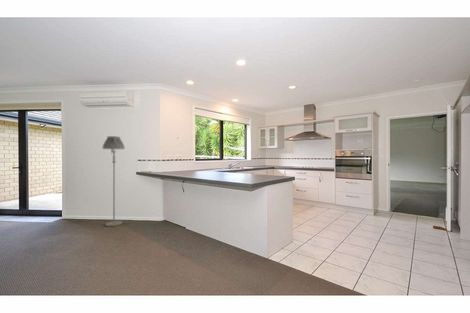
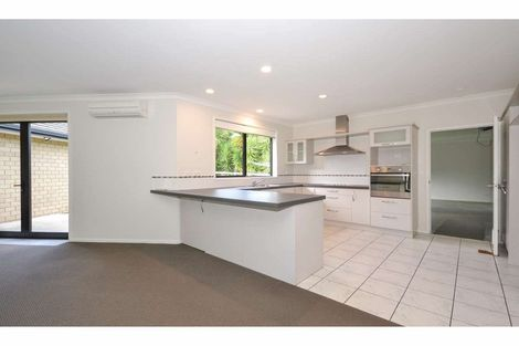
- floor lamp (113, 180)
